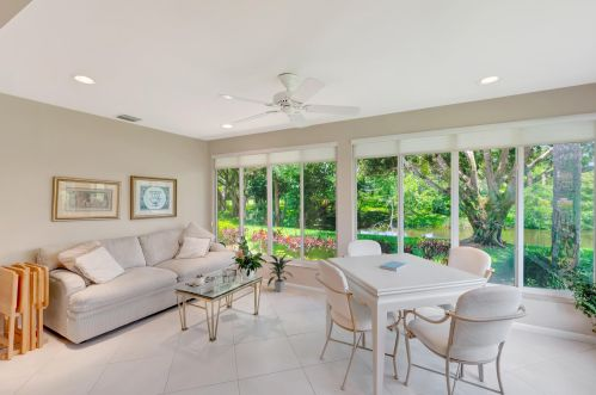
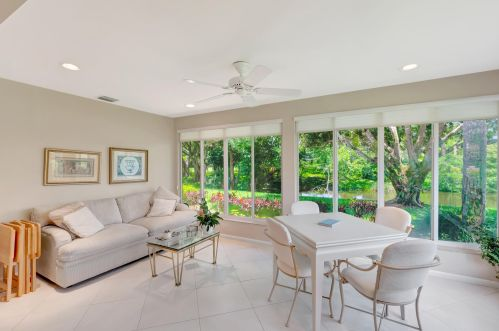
- indoor plant (277, 271)
